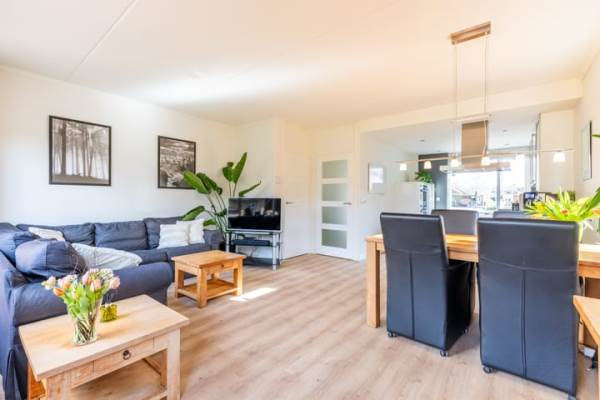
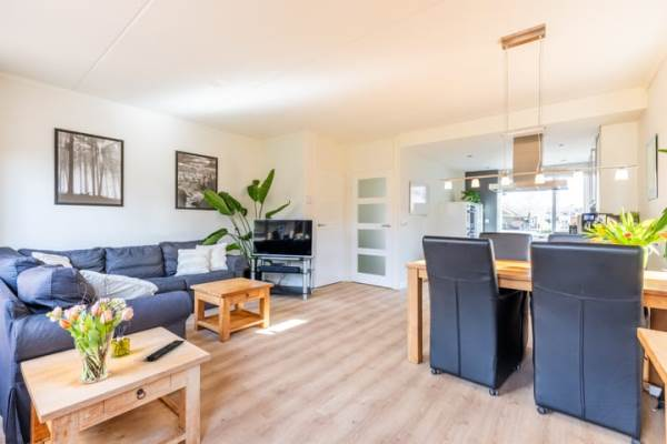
+ remote control (166, 350)
